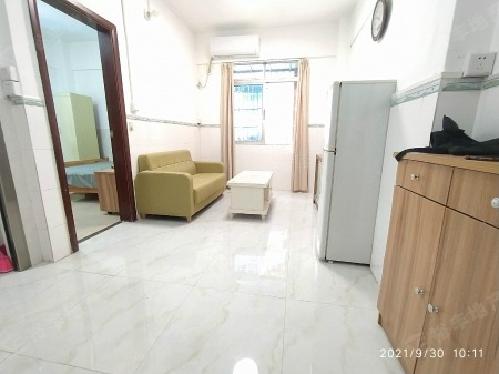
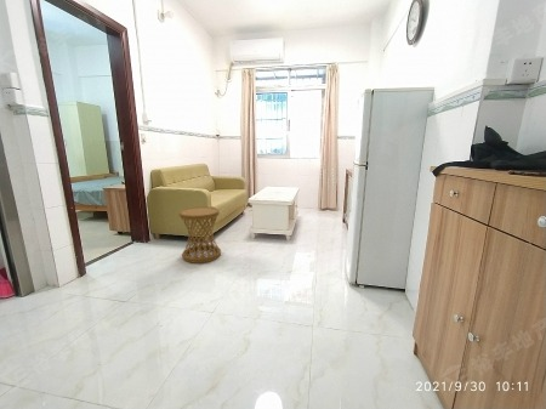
+ side table (199, 233)
